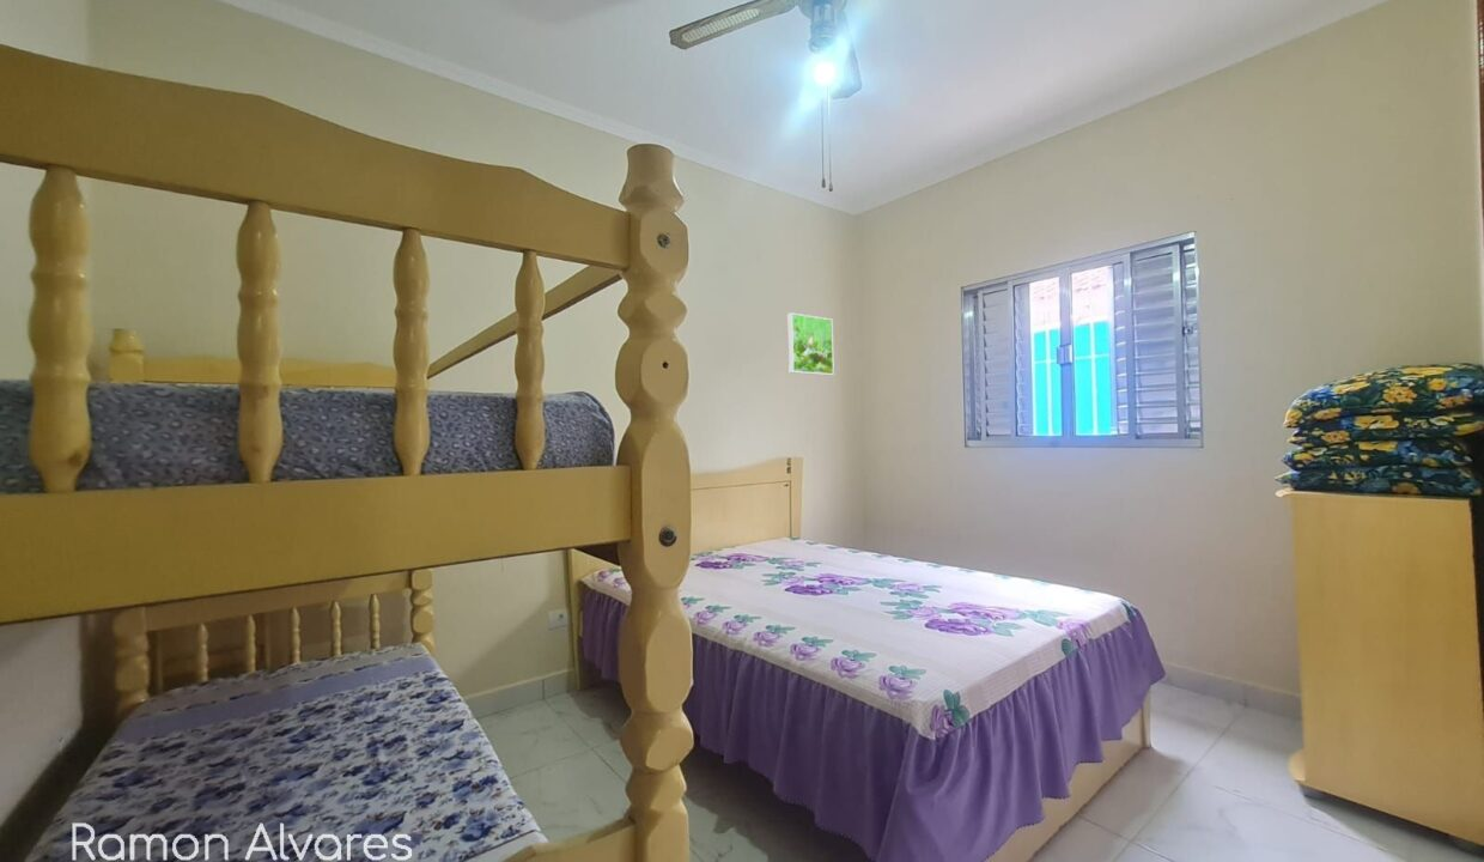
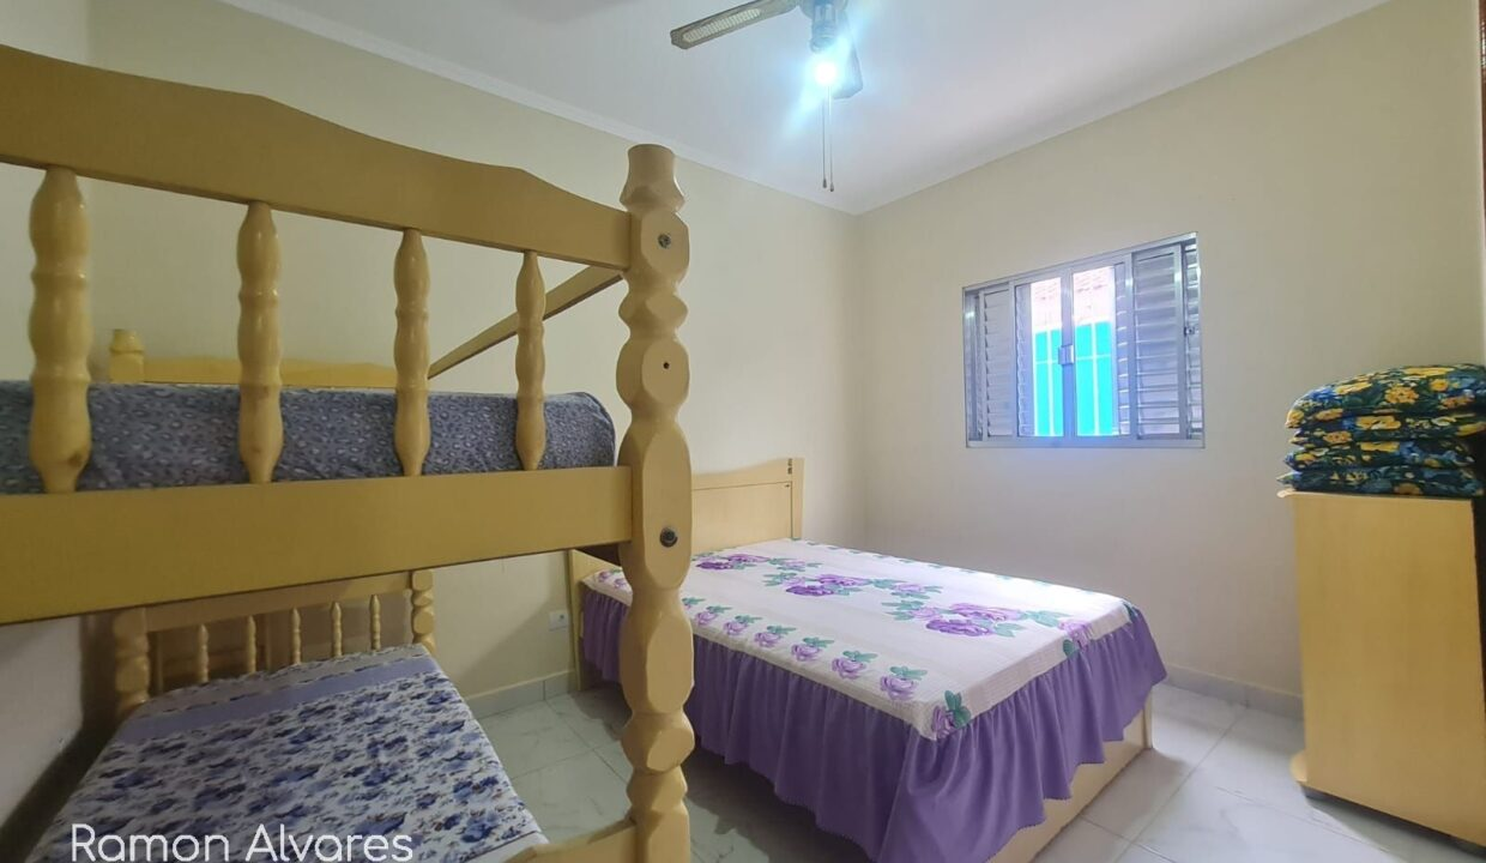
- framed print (811, 345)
